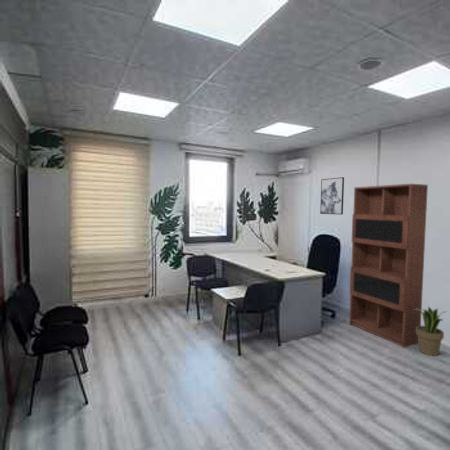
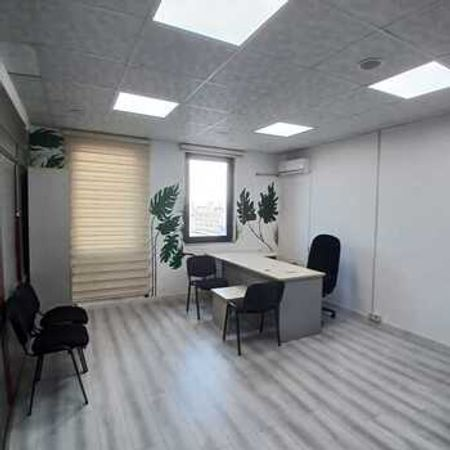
- potted plant (430, 329)
- bookcase (384, 260)
- wall art (331, 196)
